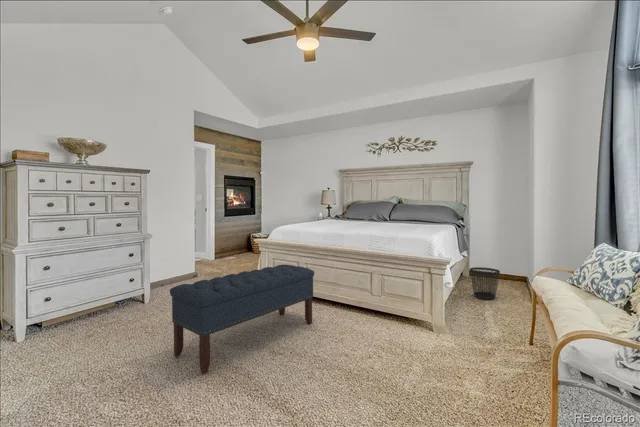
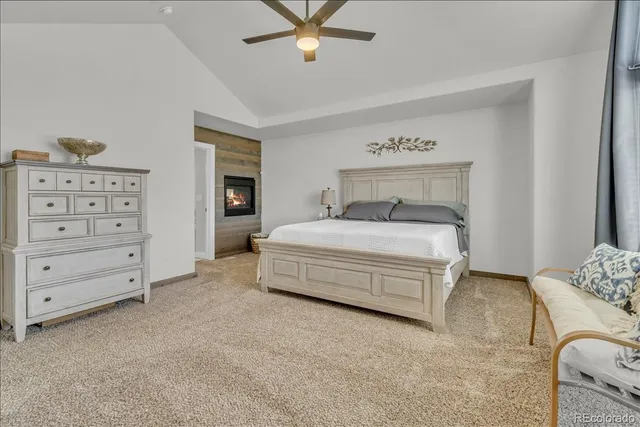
- bench (251, 306)
- wastebasket (484, 283)
